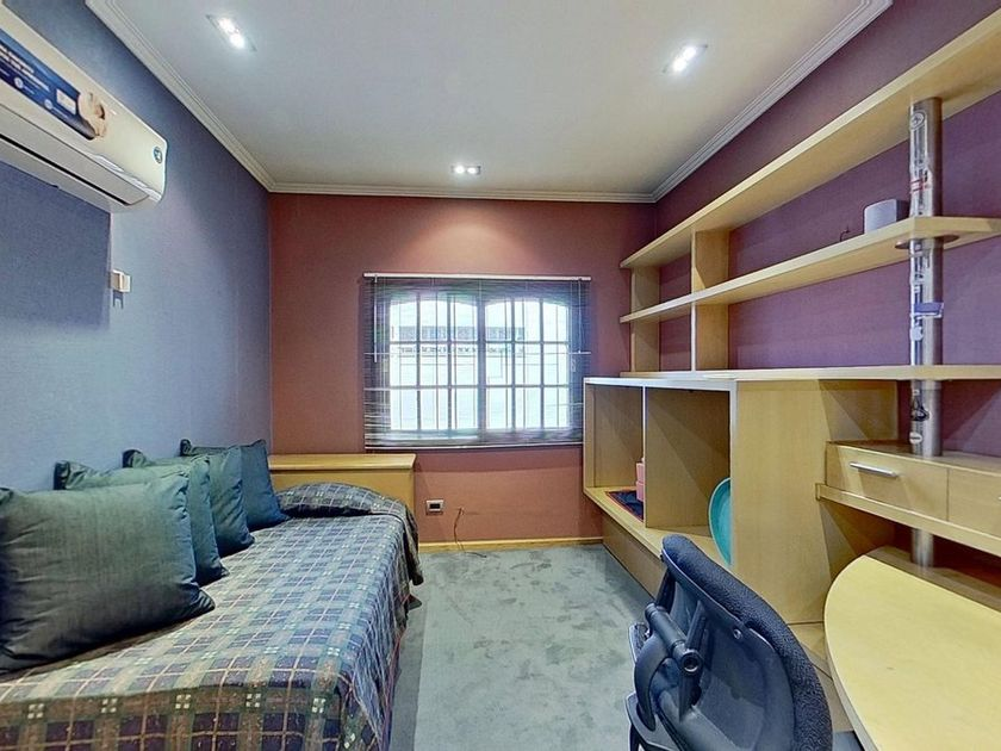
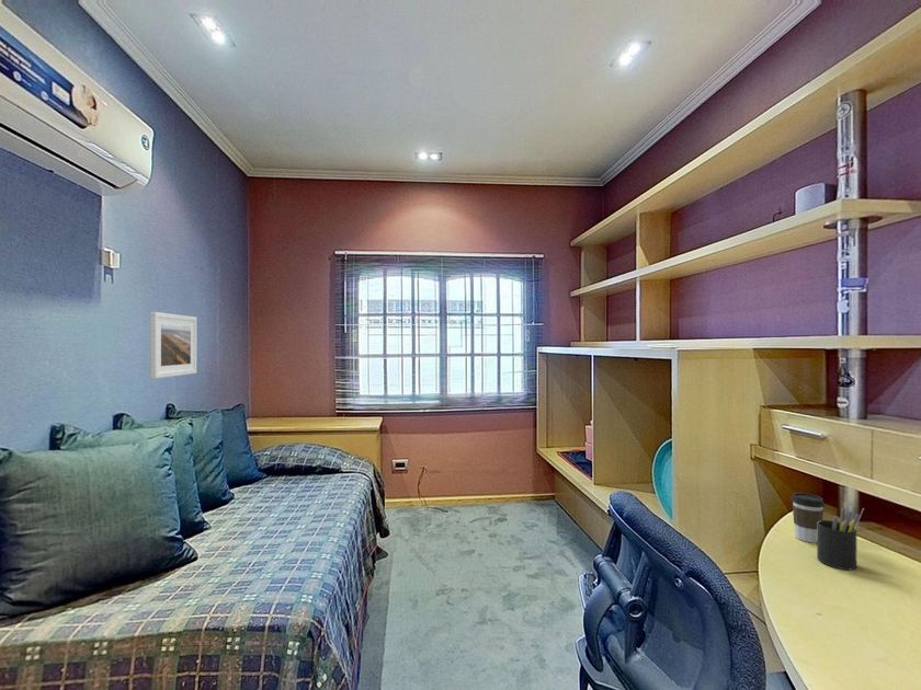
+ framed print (175, 345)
+ coffee cup (807, 517)
+ pen holder (839, 532)
